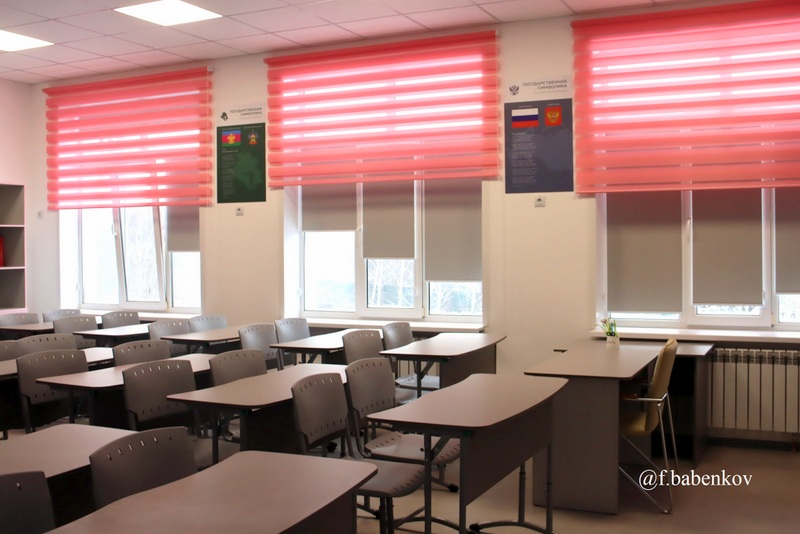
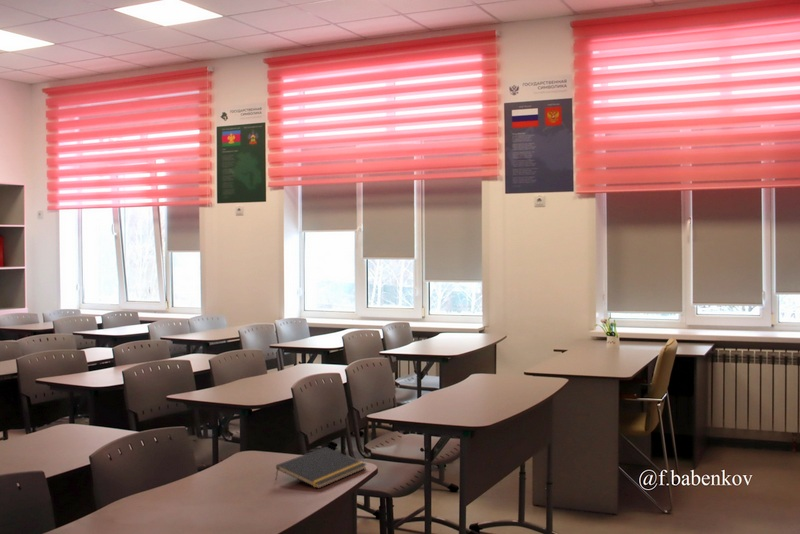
+ notepad (322, 466)
